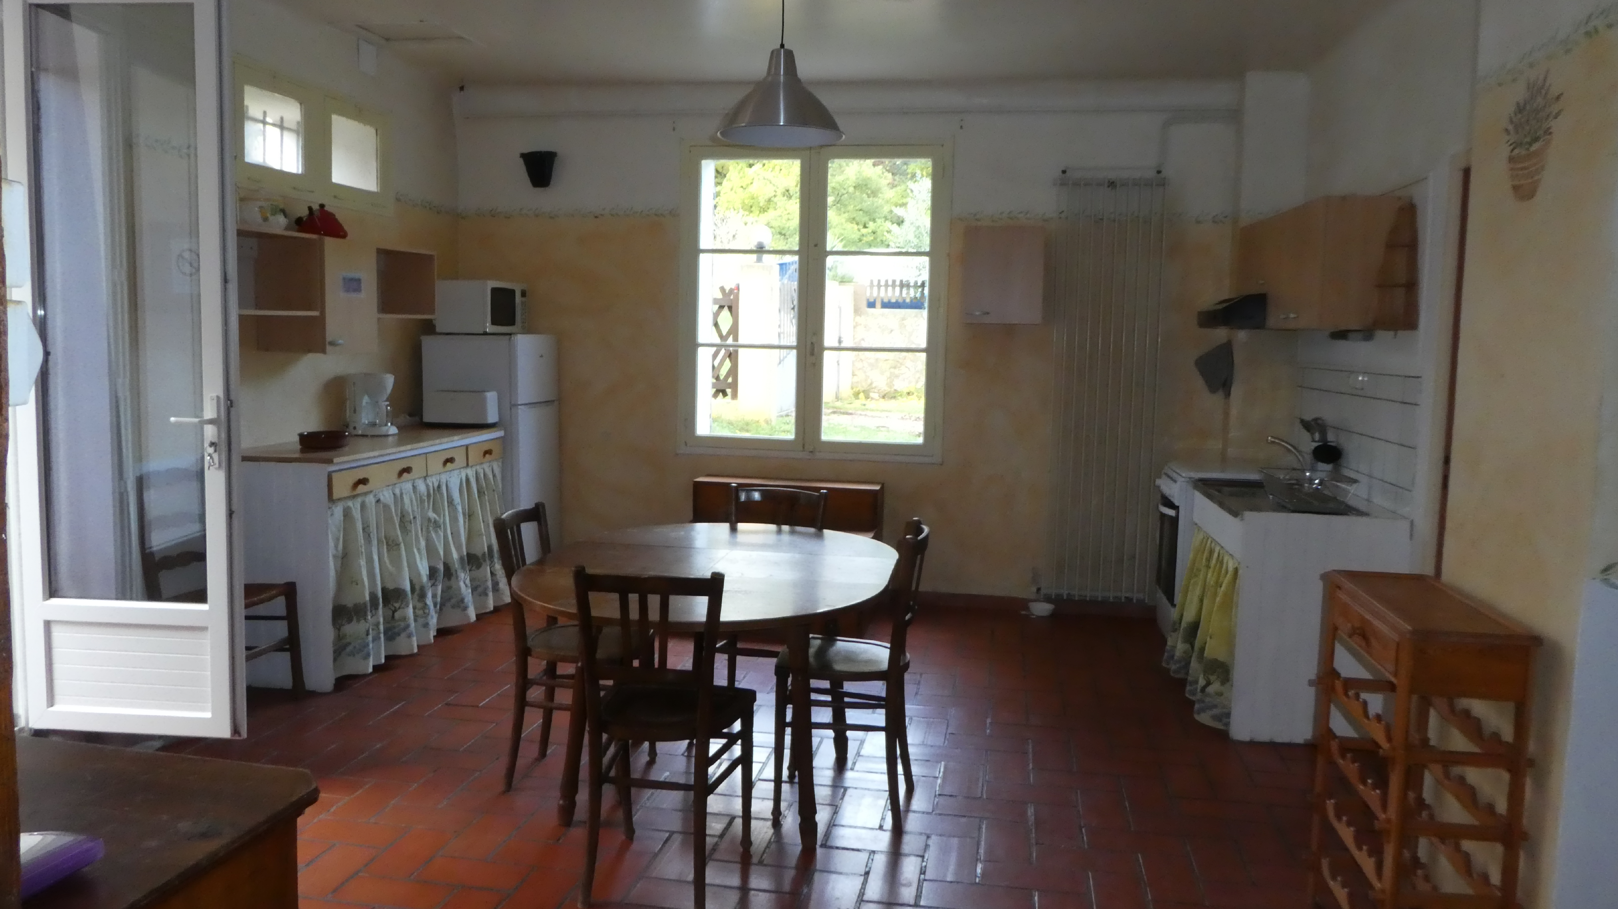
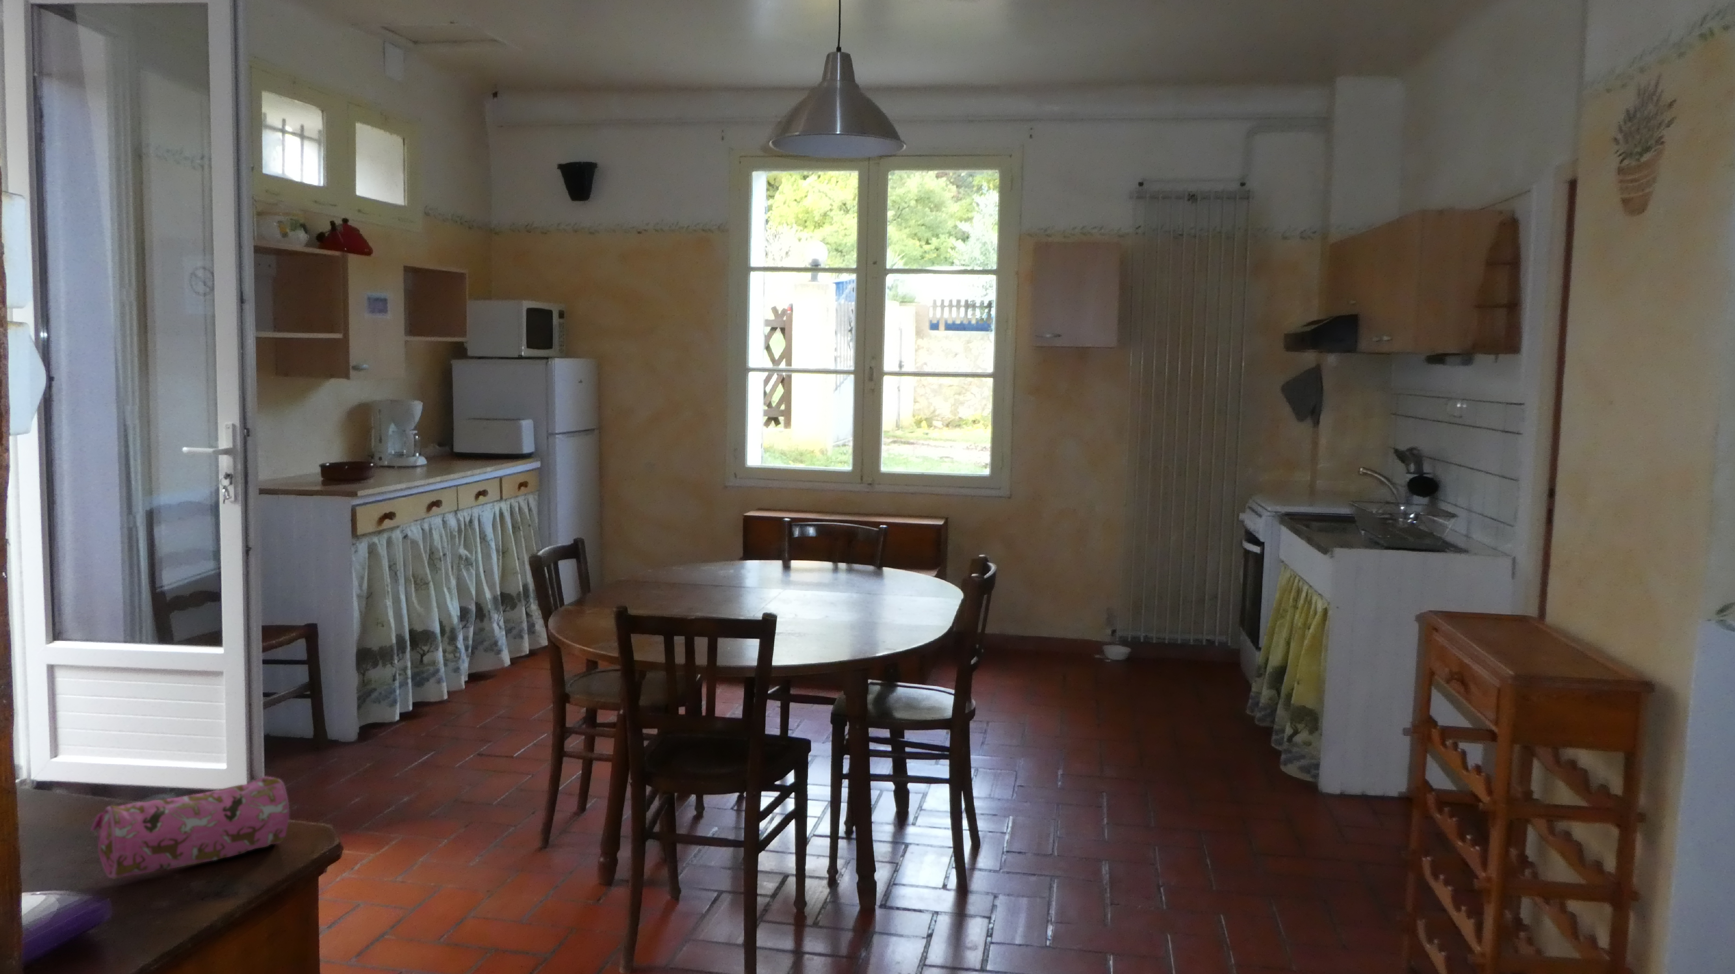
+ pencil case (194, 825)
